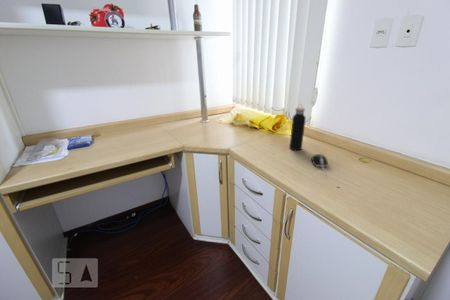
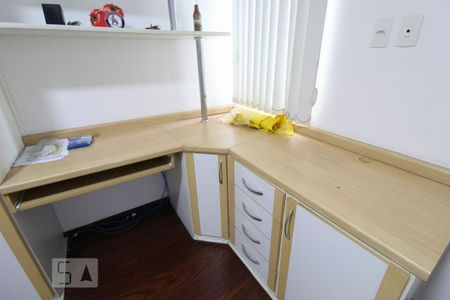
- water bottle (298, 127)
- computer mouse (321, 162)
